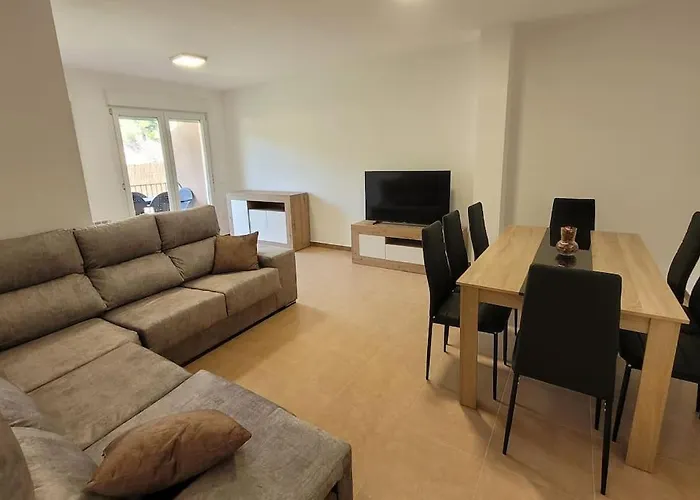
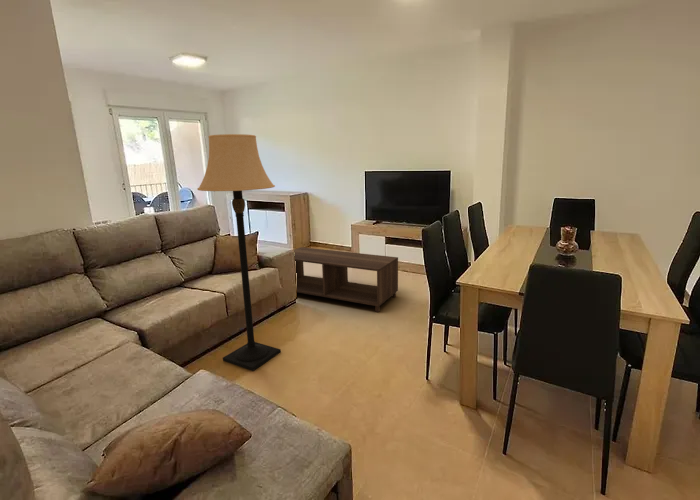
+ lamp (243, 253)
+ coffee table (335, 276)
